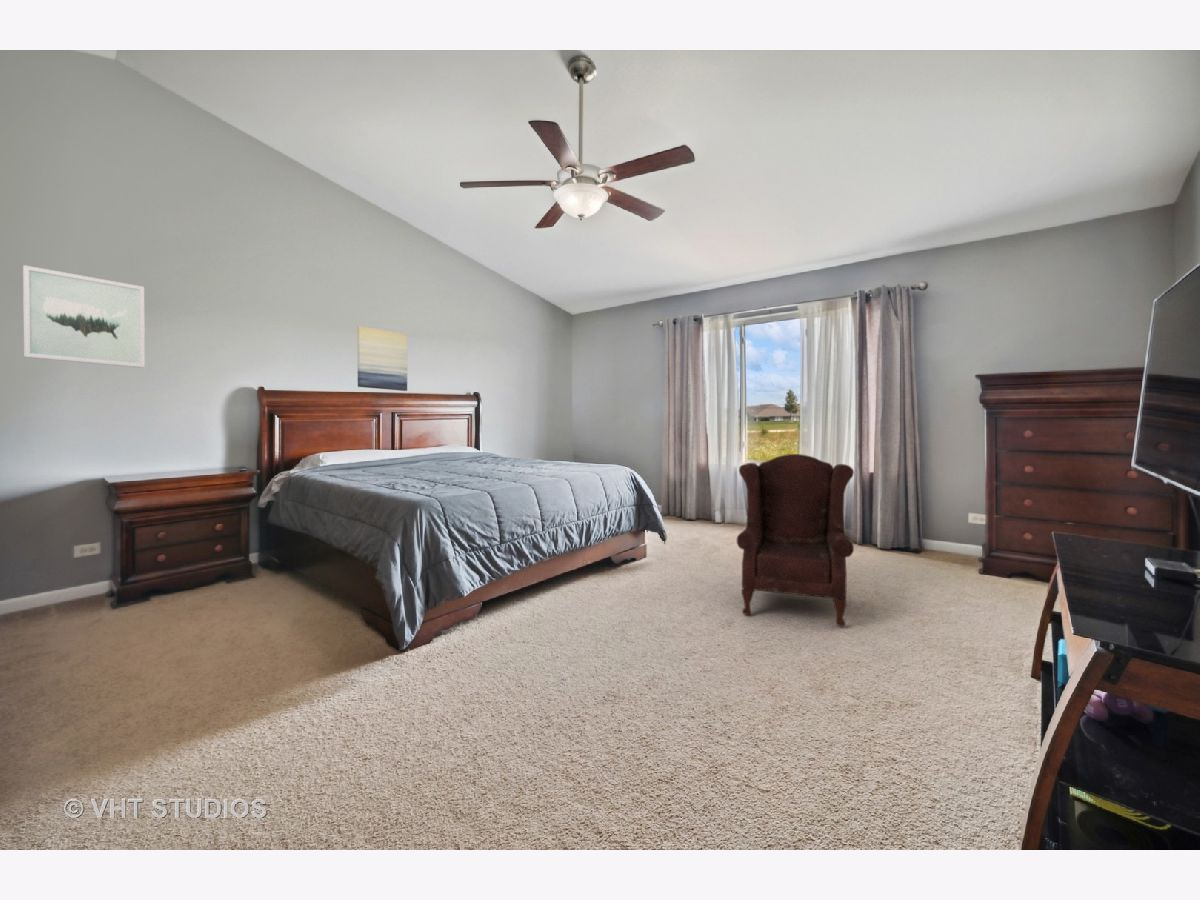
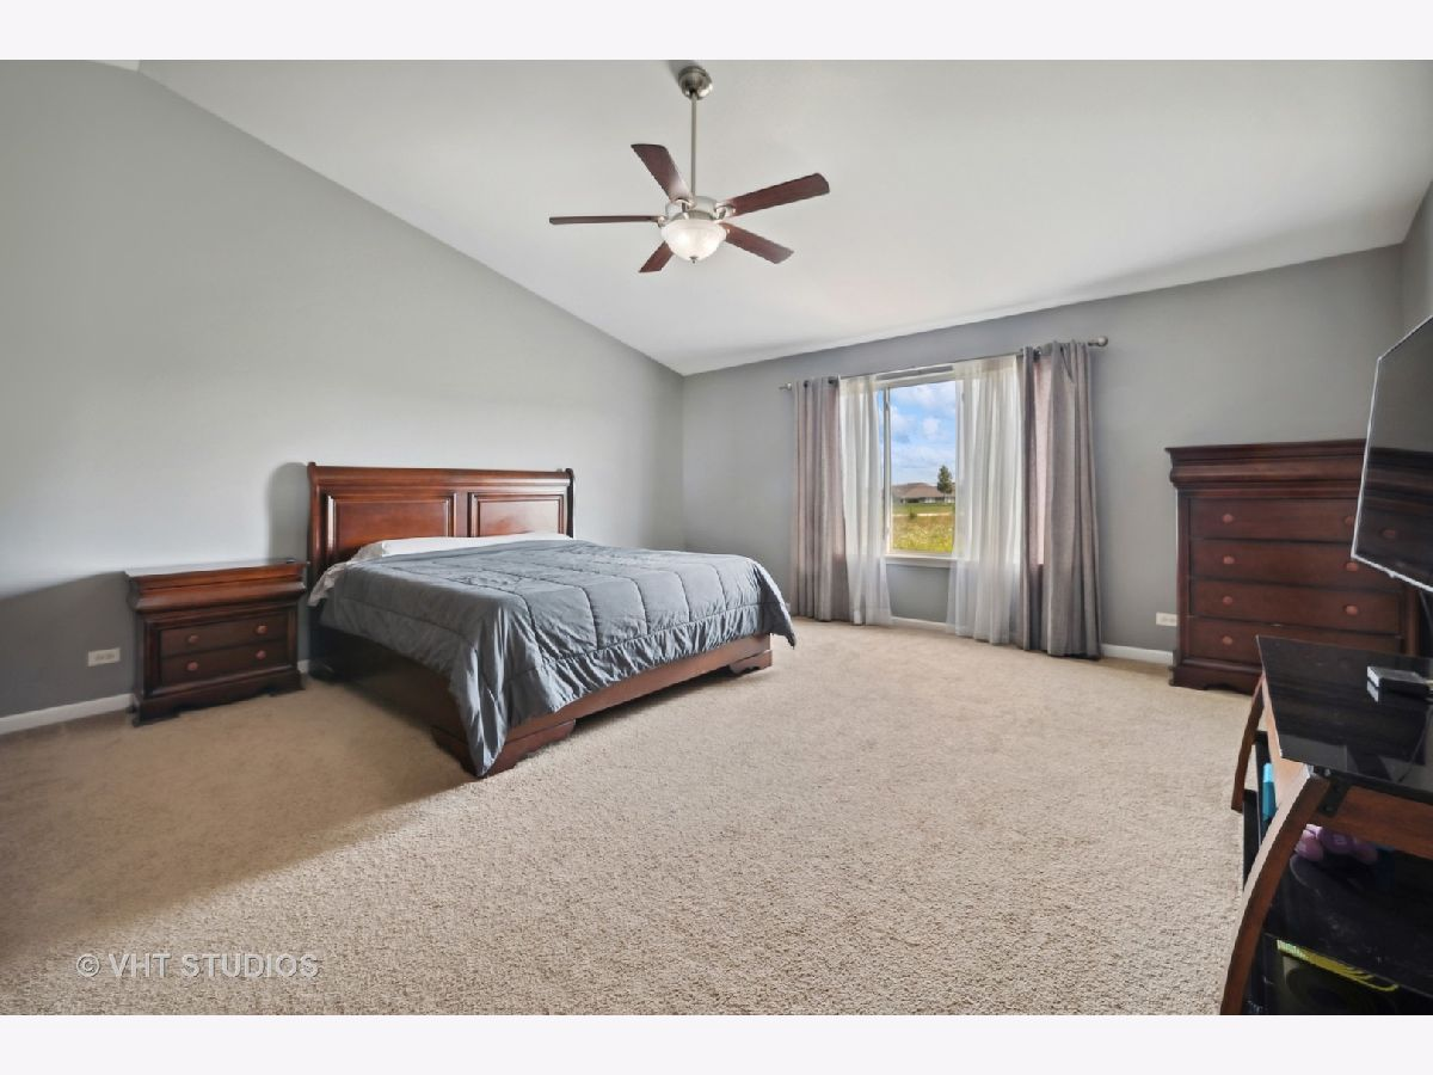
- armchair (793, 529)
- wall art (383, 359)
- wall art (87, 320)
